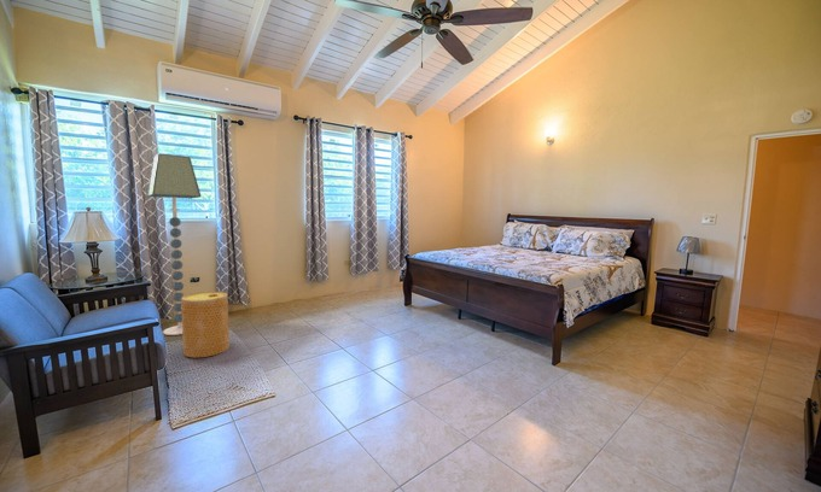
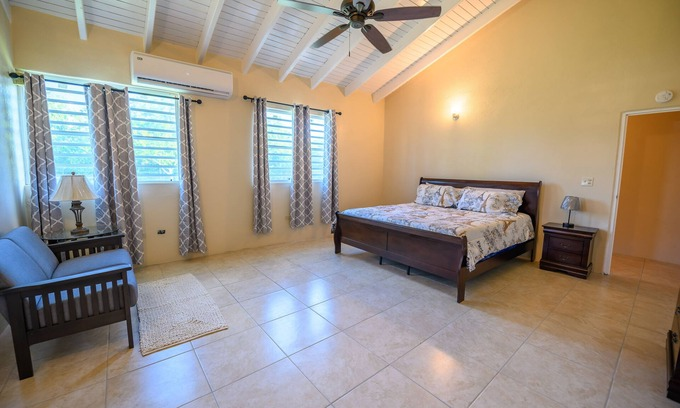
- floor lamp (175, 245)
- basket (205, 322)
